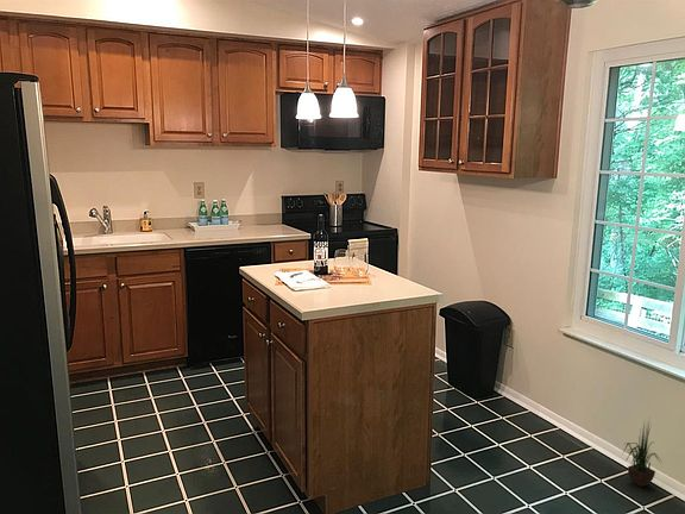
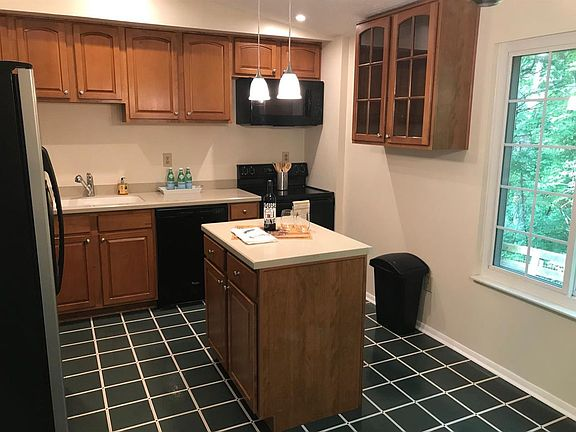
- potted plant (640, 447)
